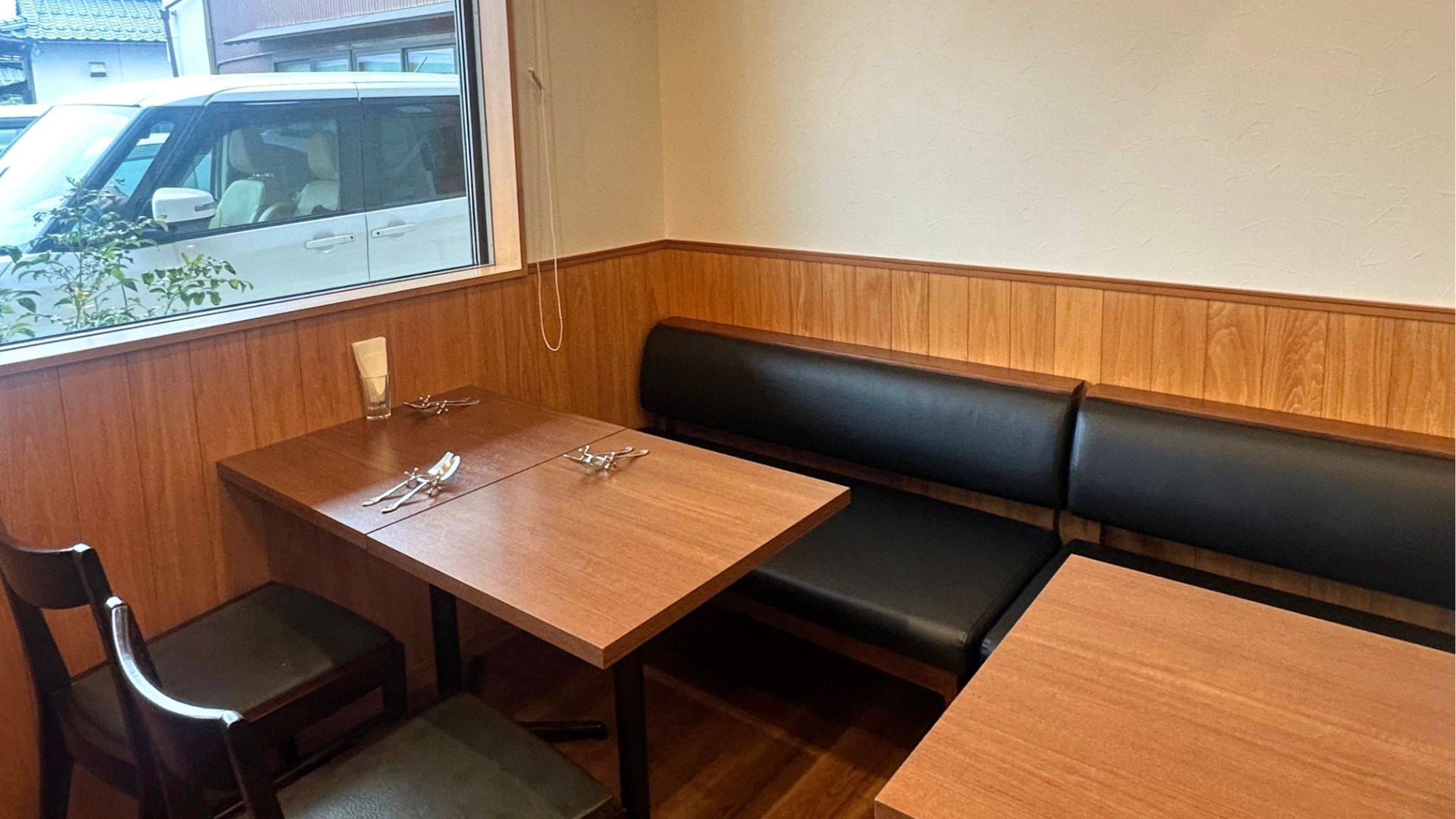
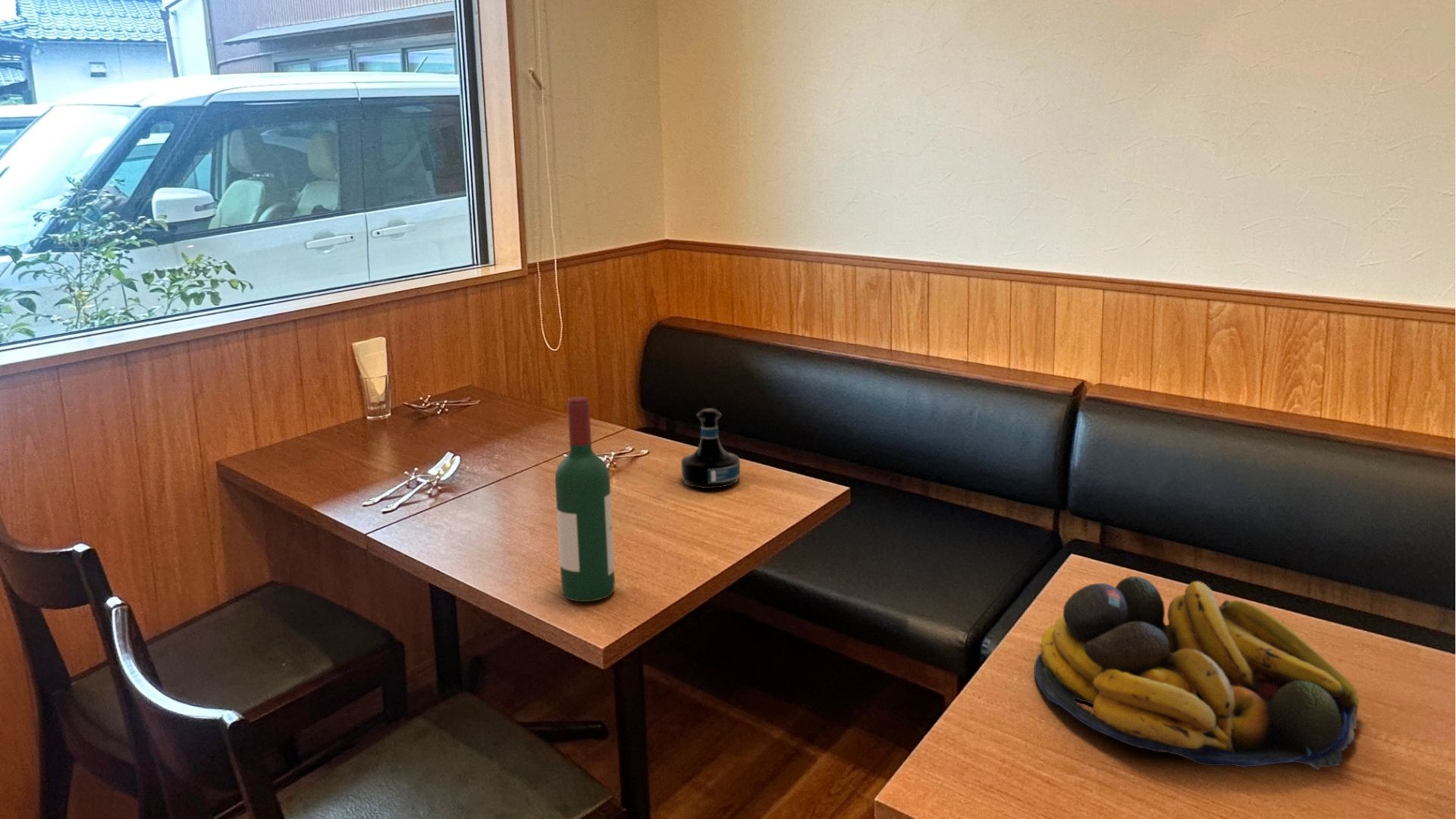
+ wine bottle (583, 497)
+ fruit bowl (1188, 644)
+ tequila bottle (710, 445)
